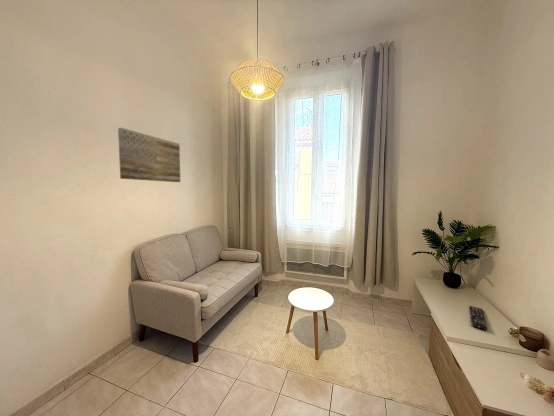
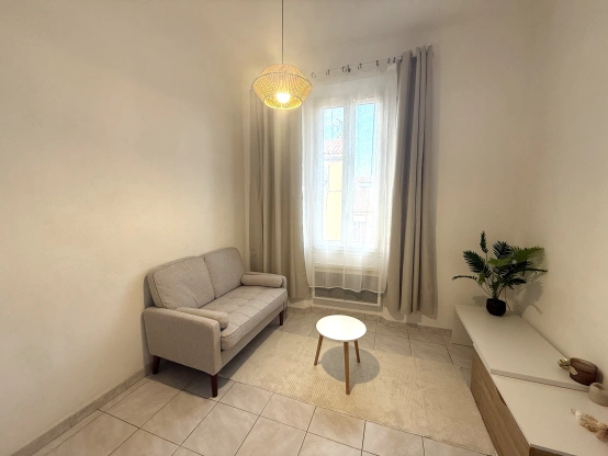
- wall art (153, 159)
- remote control (477, 316)
